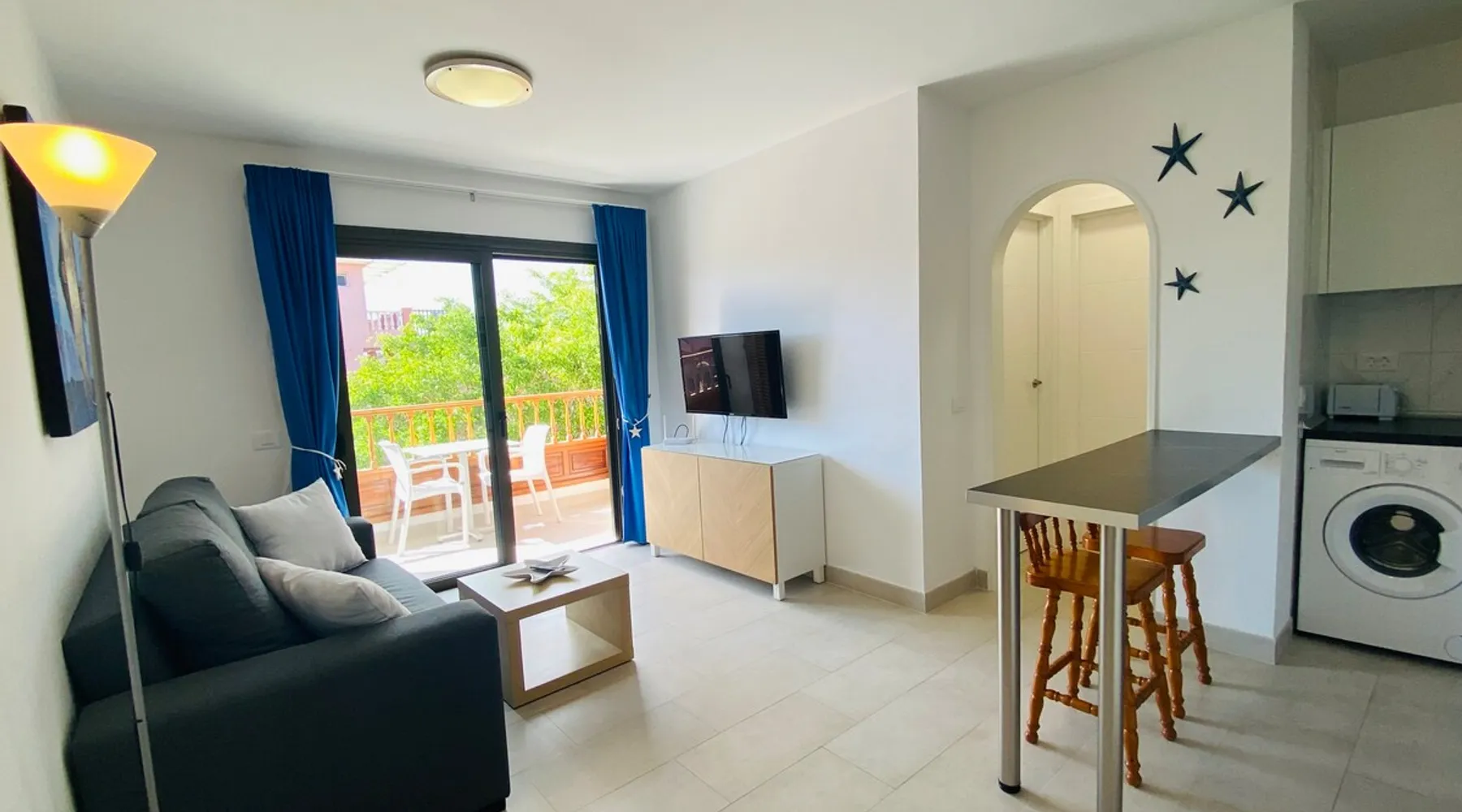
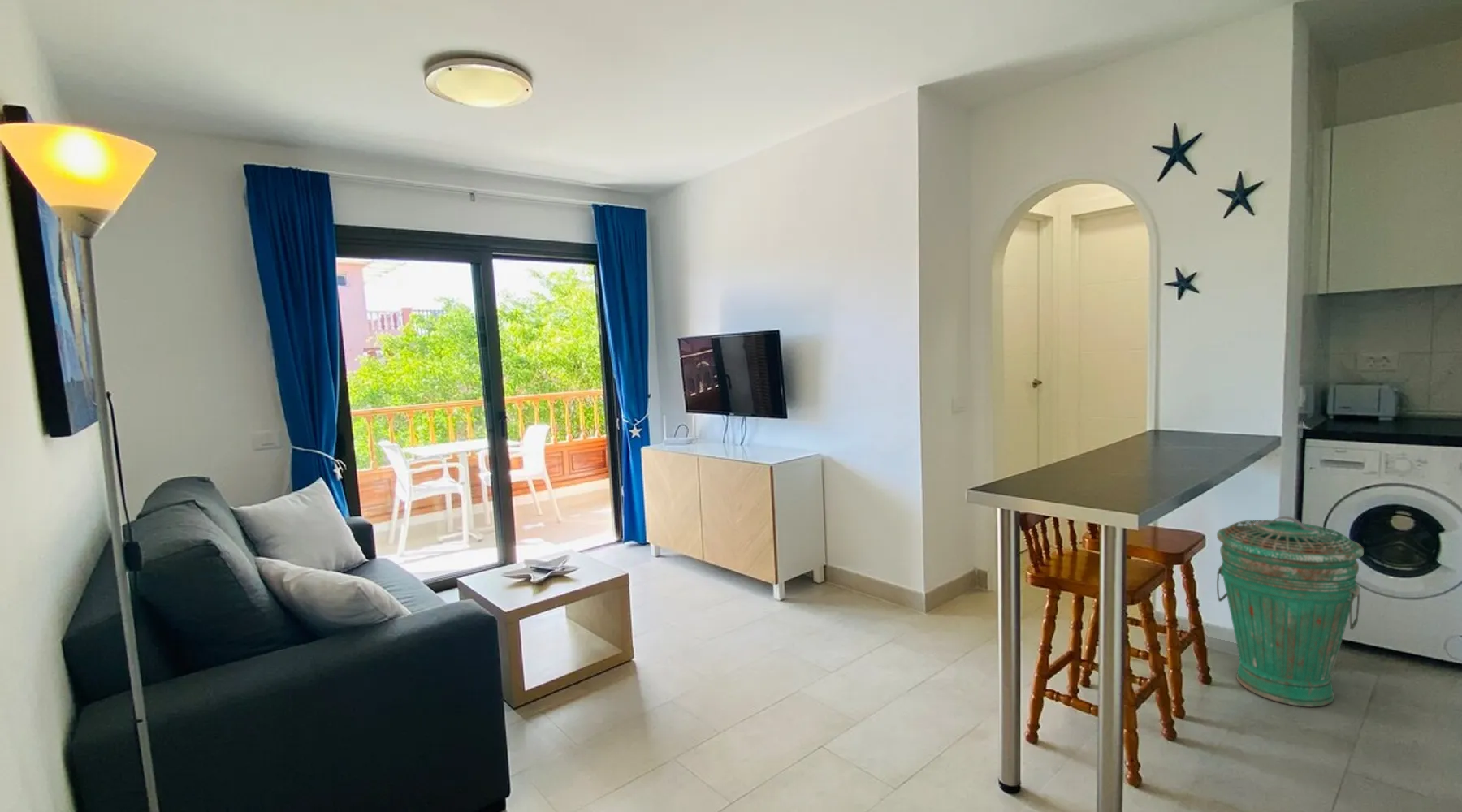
+ trash can (1285, 603)
